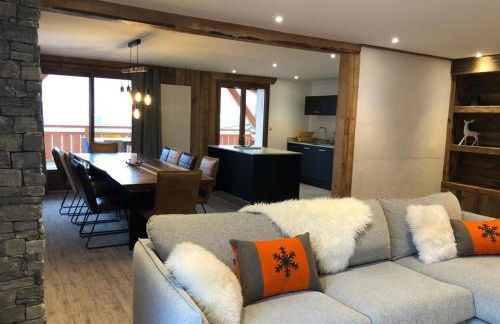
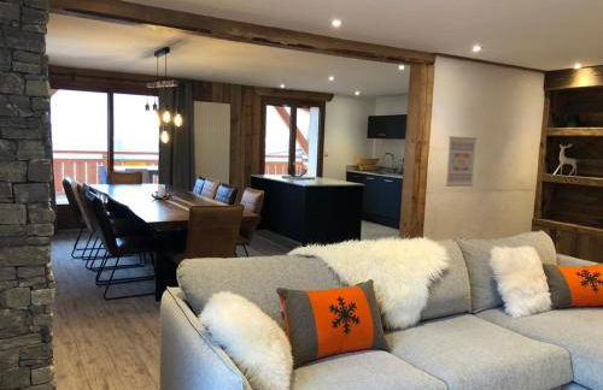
+ wall art (461, 161)
